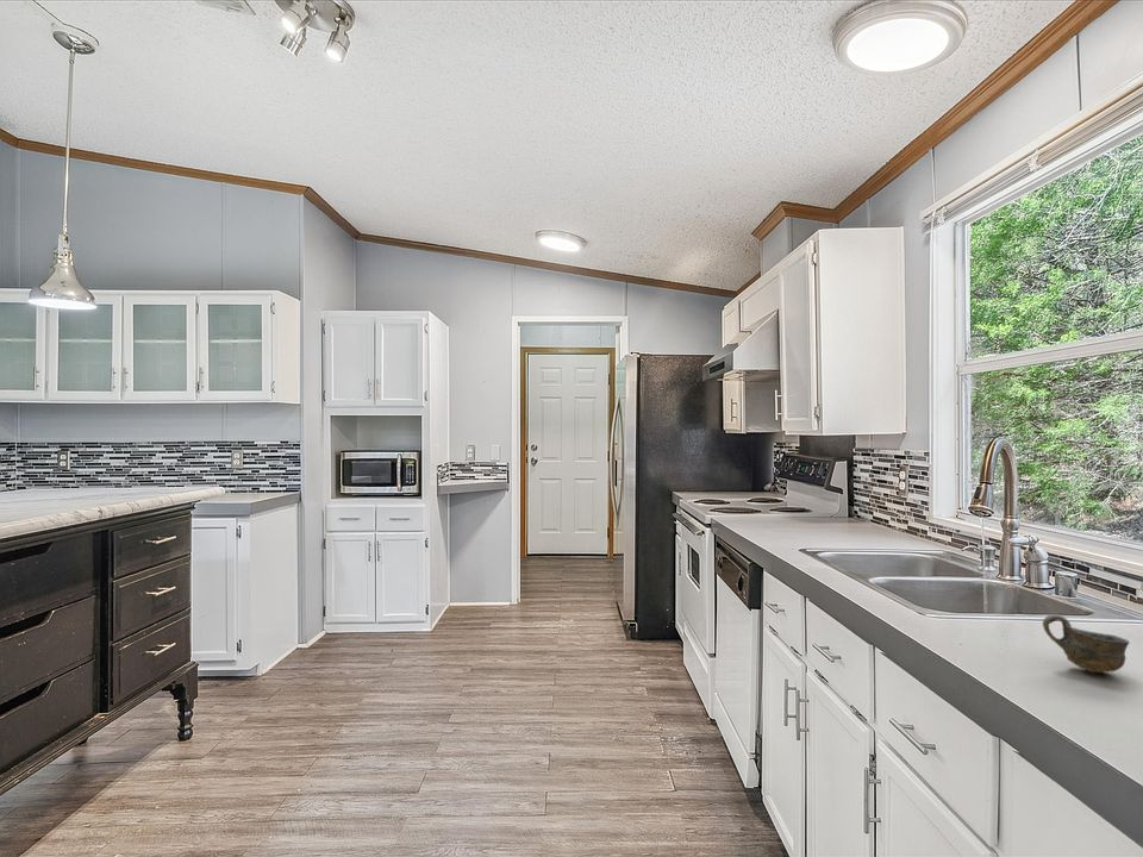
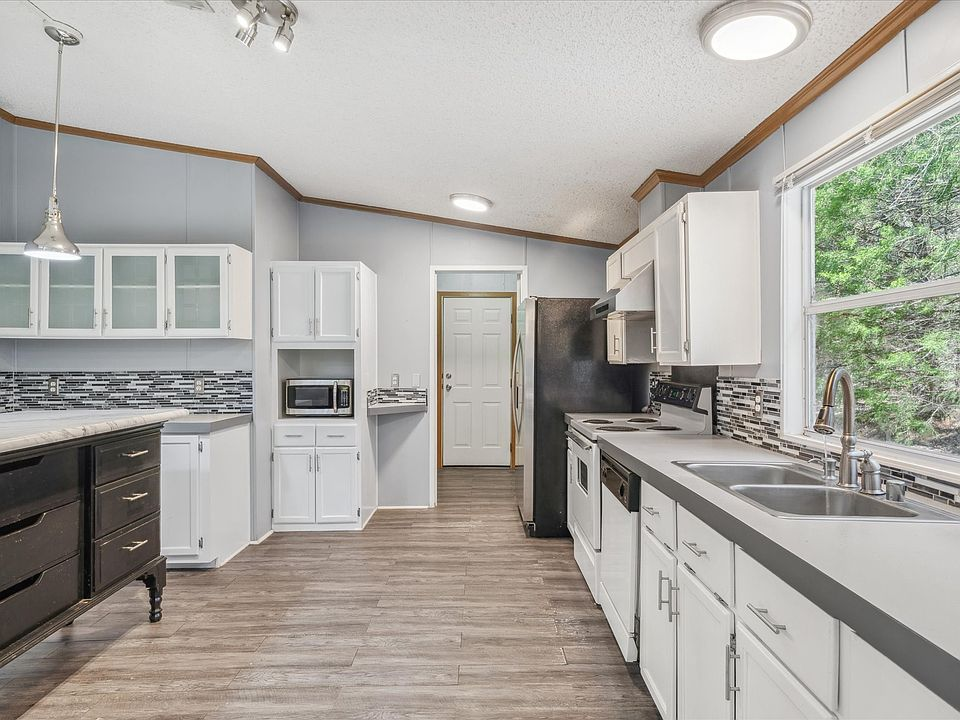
- cup (1088, 643)
